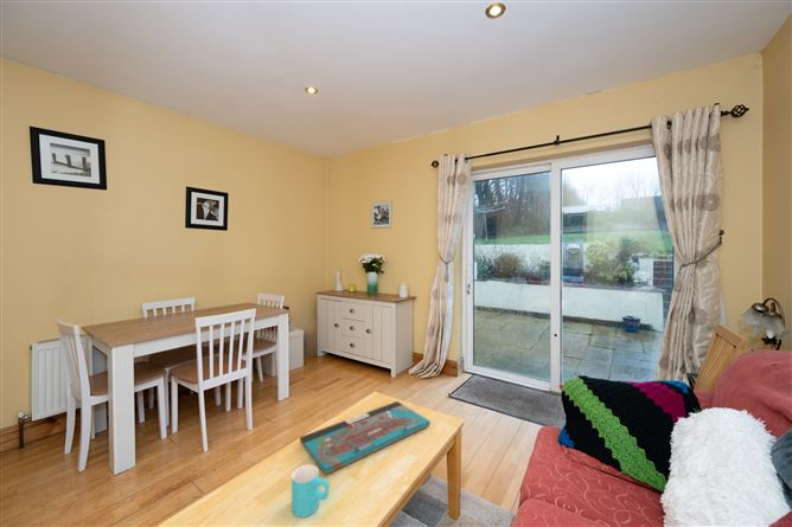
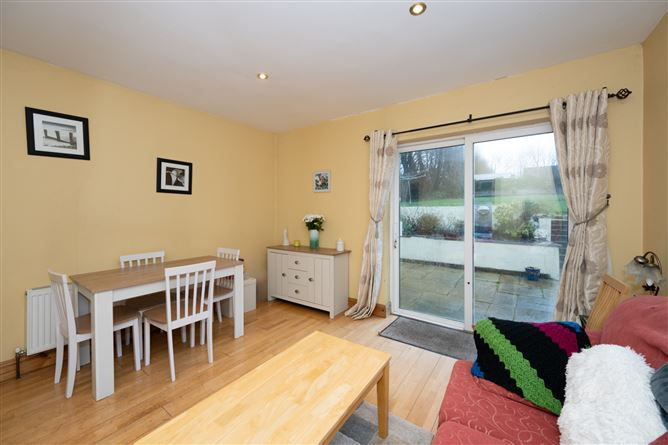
- cup (308, 491)
- board game (368, 429)
